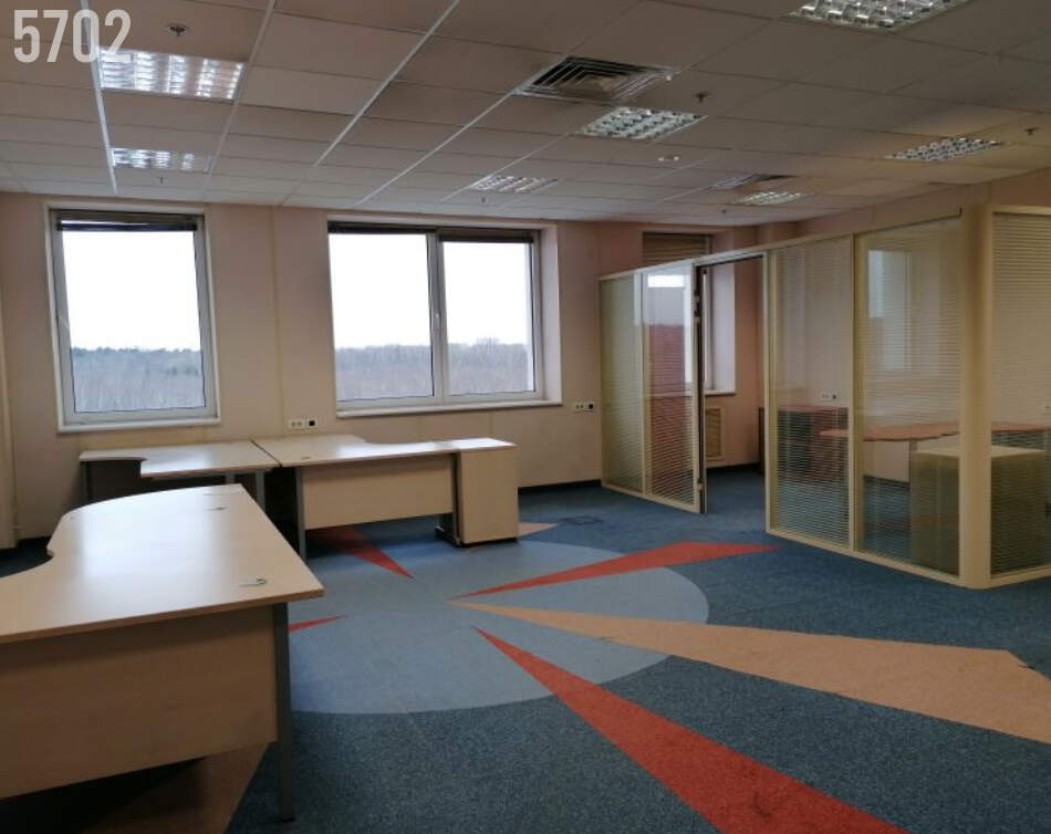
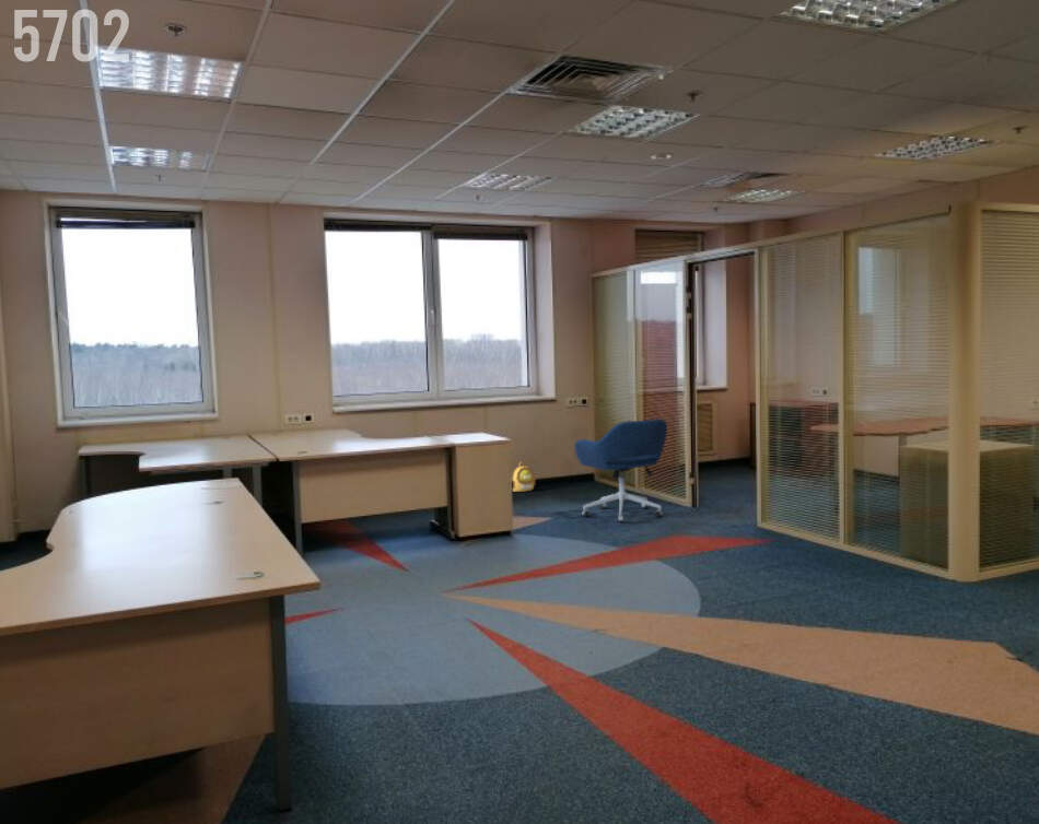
+ office chair (622, 466)
+ backpack (522, 475)
